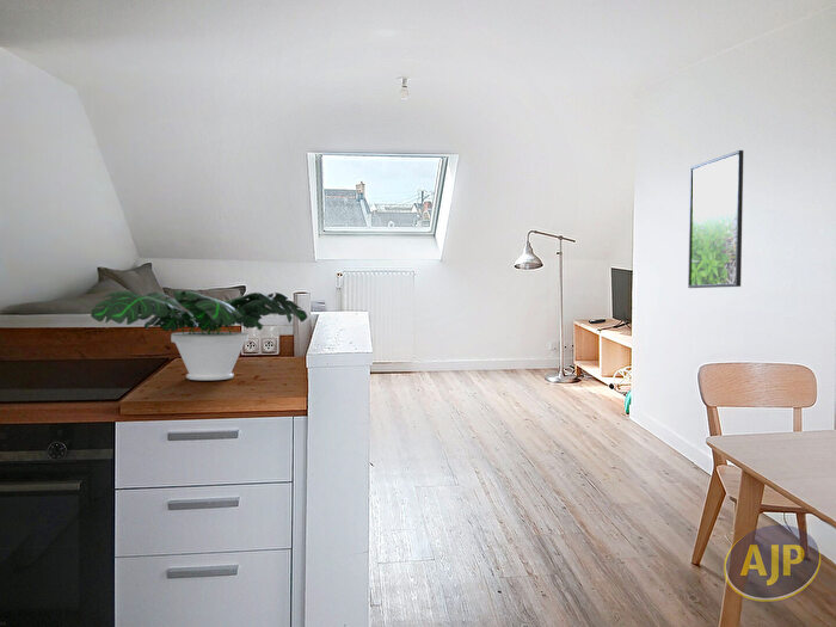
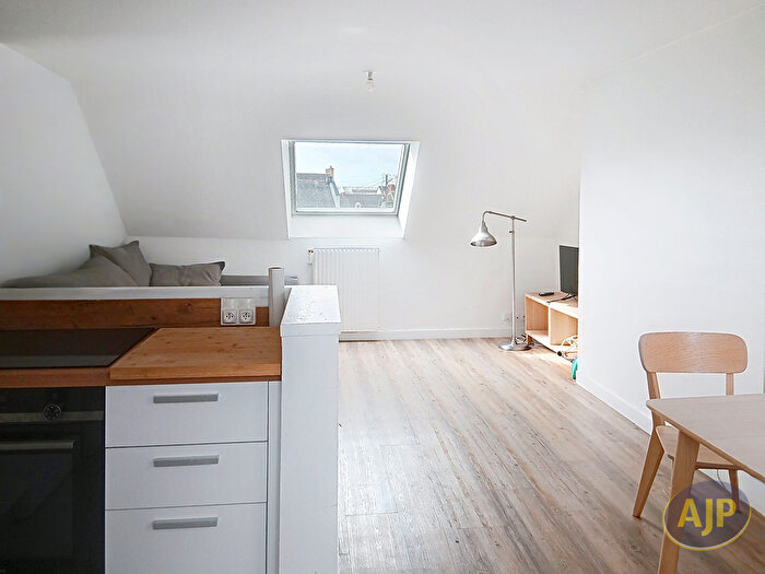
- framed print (713, 223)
- potted plant (191, 334)
